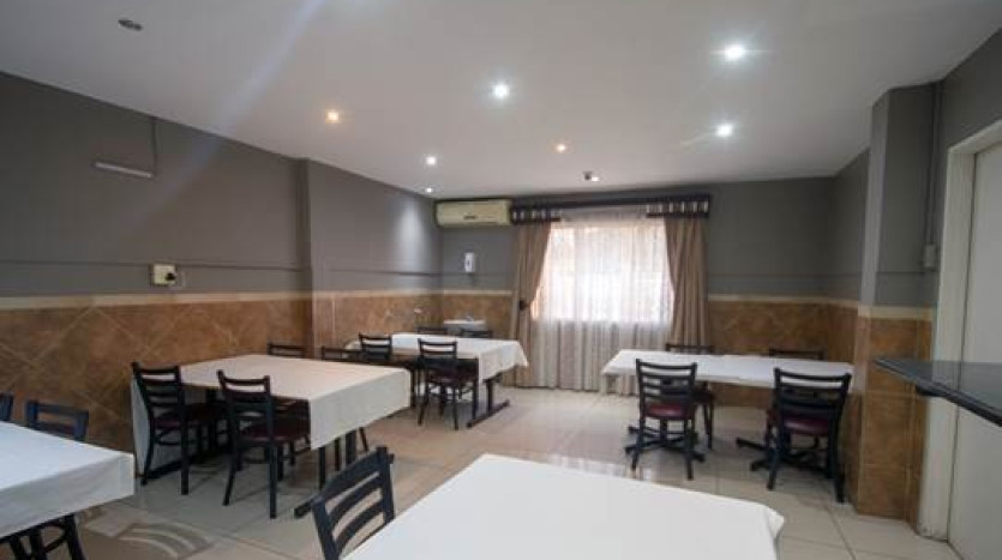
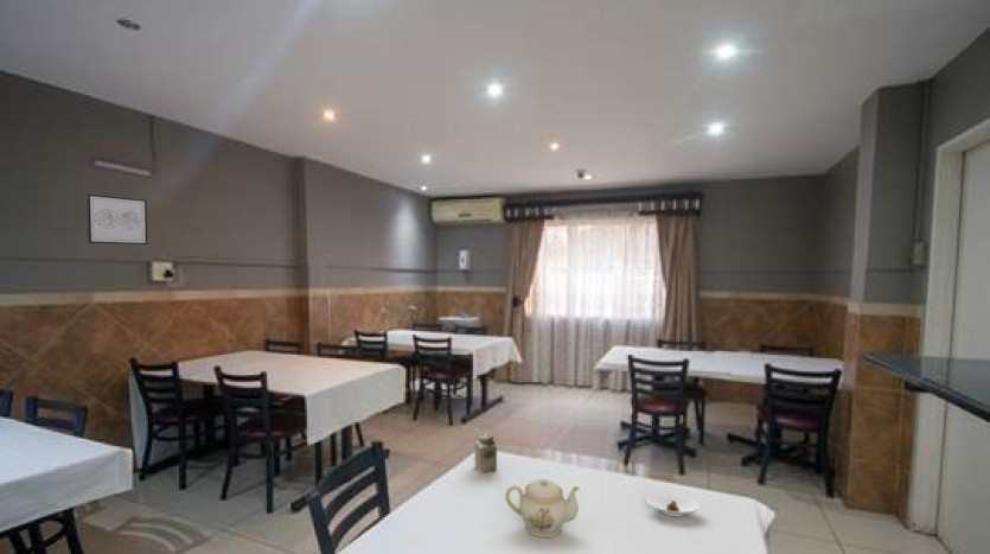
+ salt shaker (485, 451)
+ teapot (541, 503)
+ wall art (117, 221)
+ saucer (672, 505)
